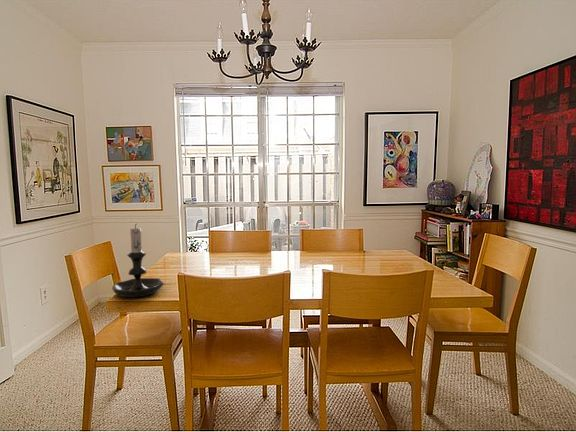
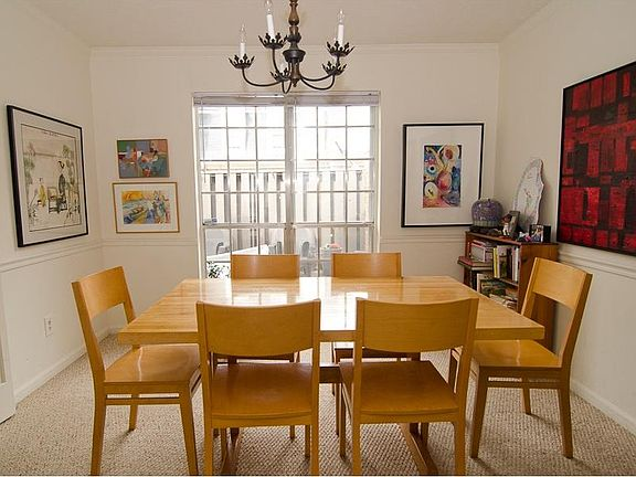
- candle holder (138, 258)
